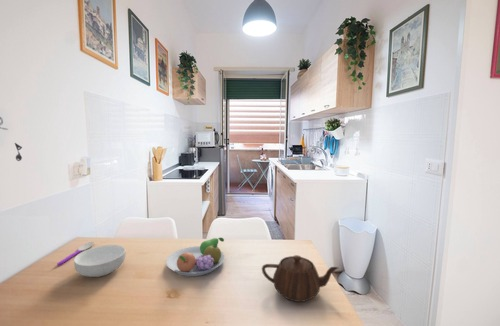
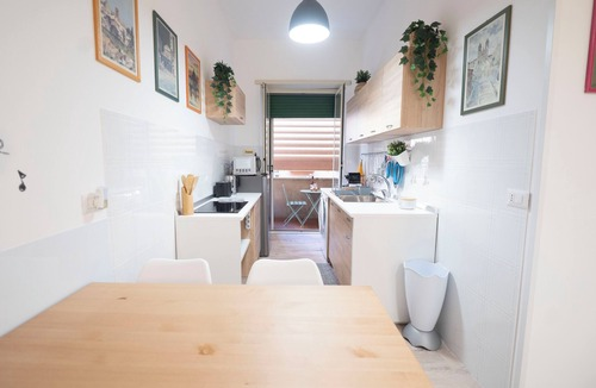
- fruit bowl (198, 252)
- cereal bowl (101, 262)
- spoon (76, 252)
- teapot (299, 274)
